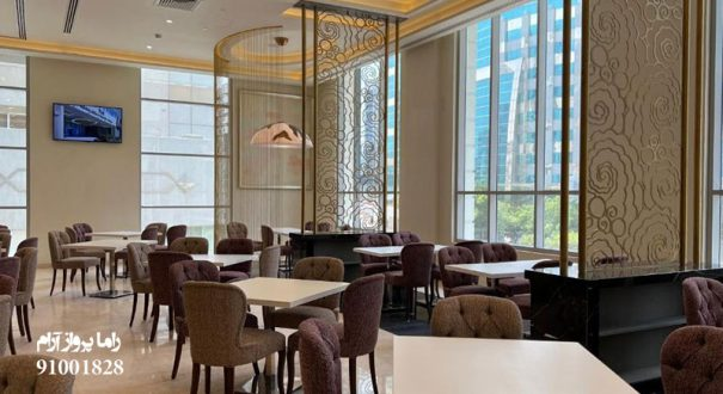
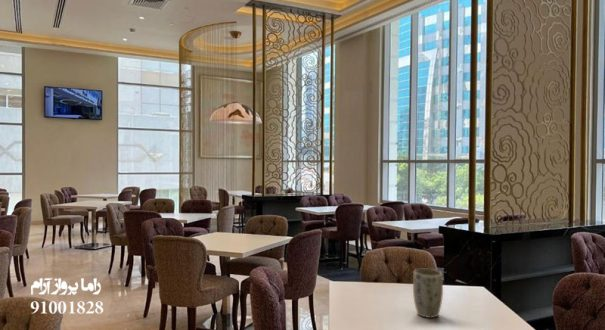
+ plant pot (427, 293)
